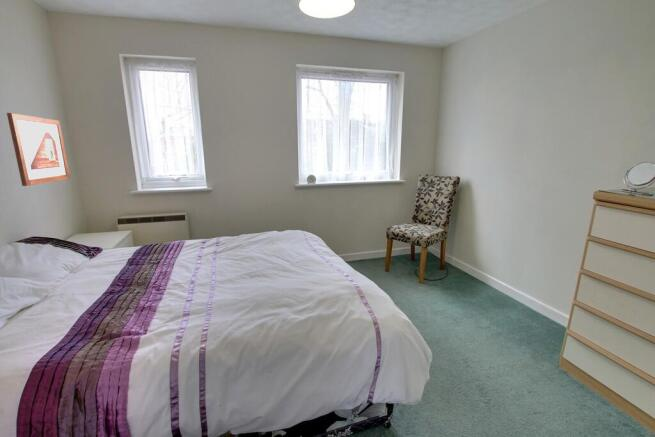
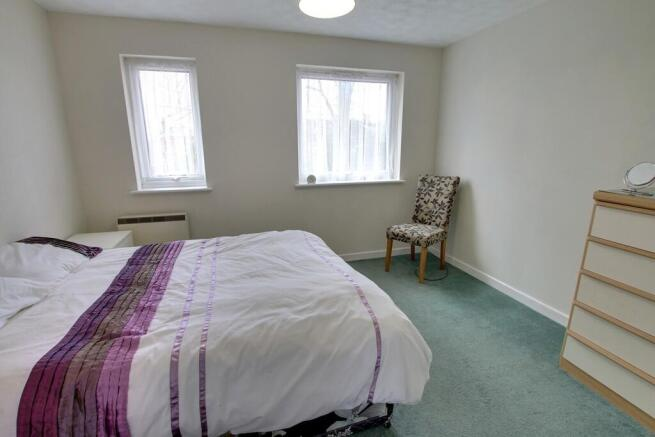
- picture frame (42, 150)
